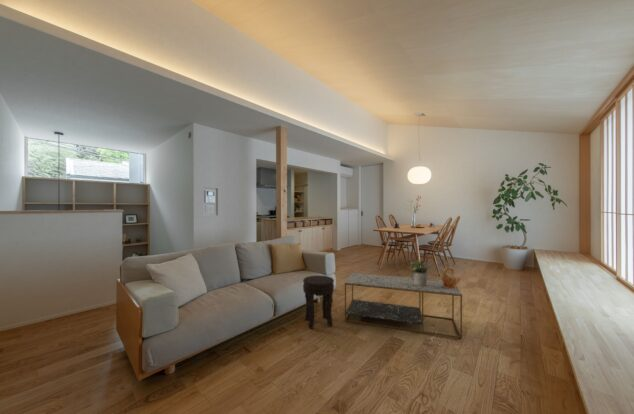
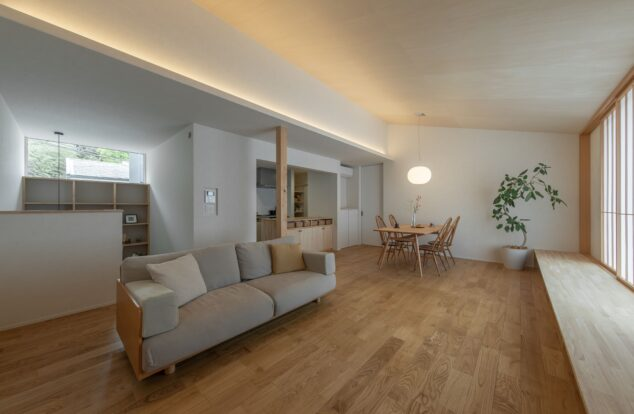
- coffee table (399, 305)
- side table (322, 301)
- ceramic vessel (451, 274)
- potted plant (417, 271)
